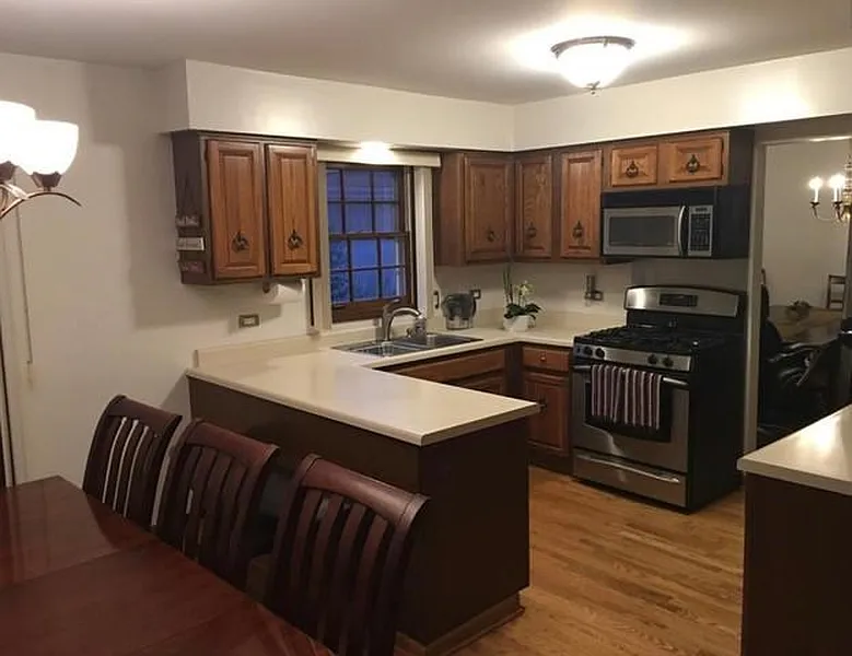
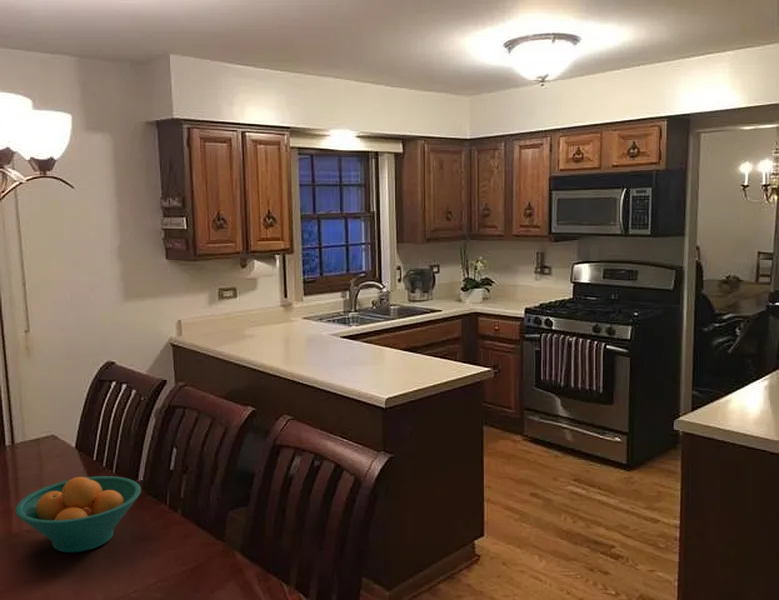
+ fruit bowl (81, 509)
